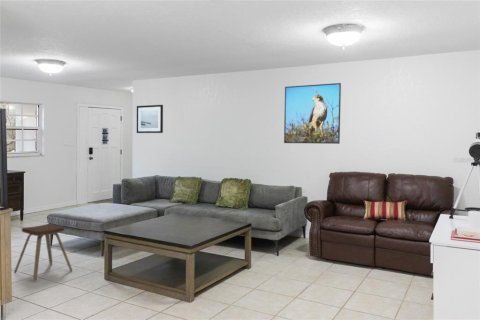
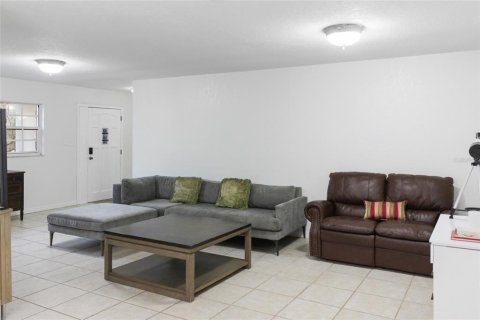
- wall art (149, 119)
- music stool (40, 247)
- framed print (311, 114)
